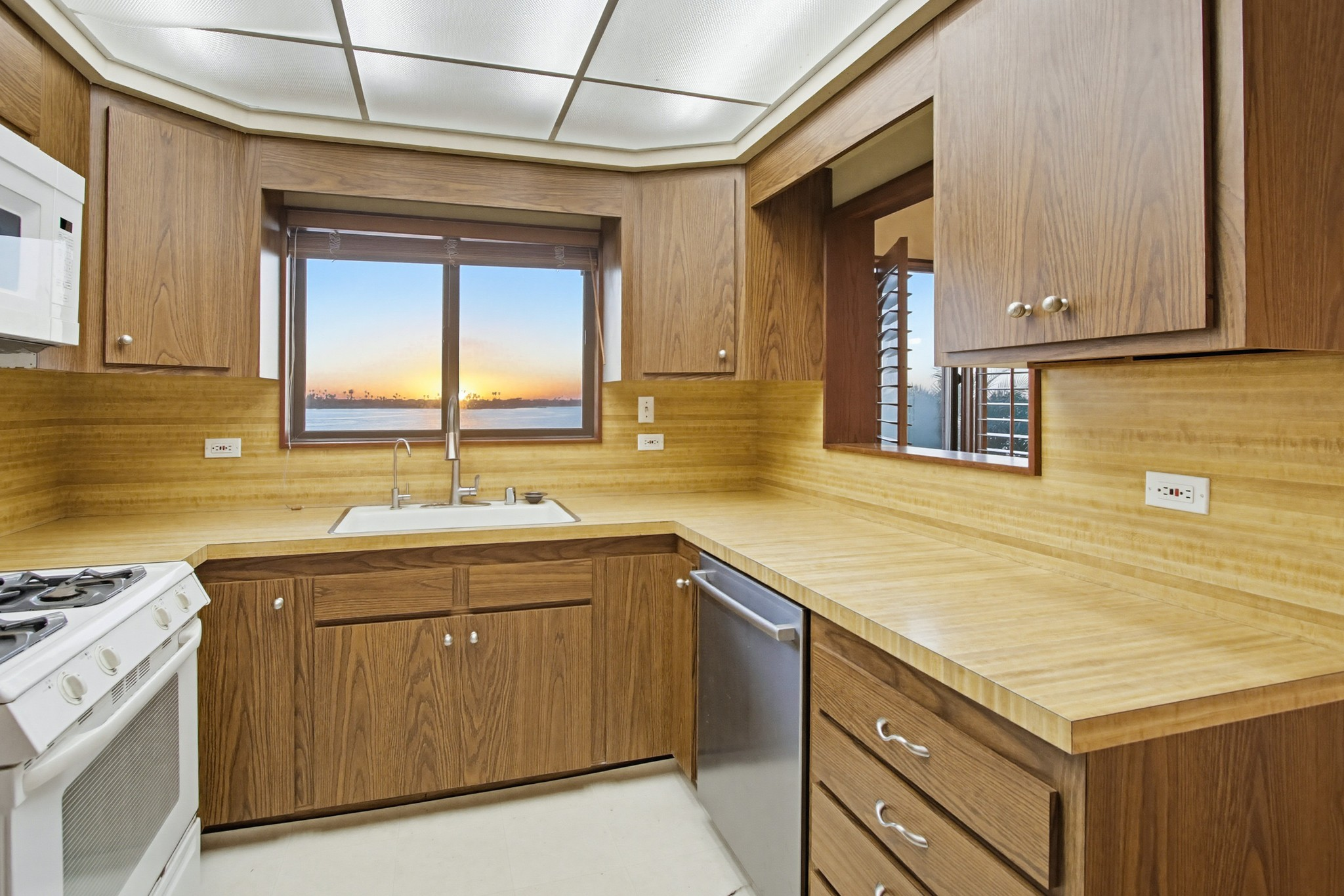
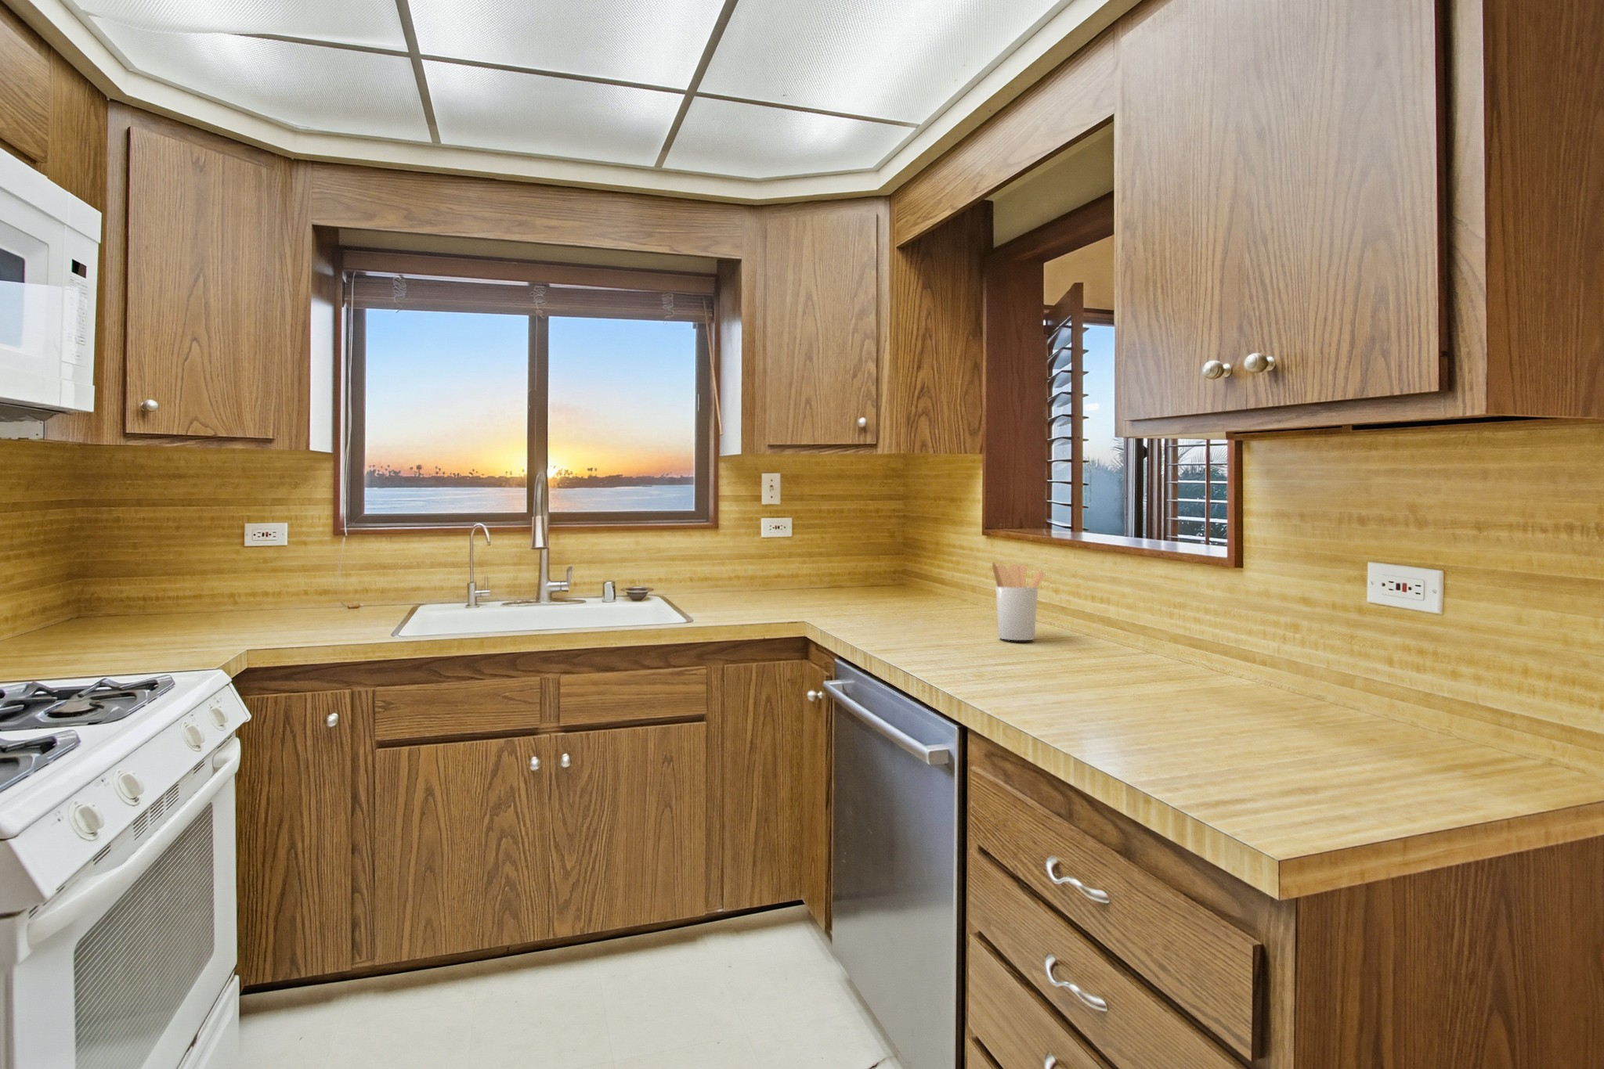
+ utensil holder (1014, 599)
